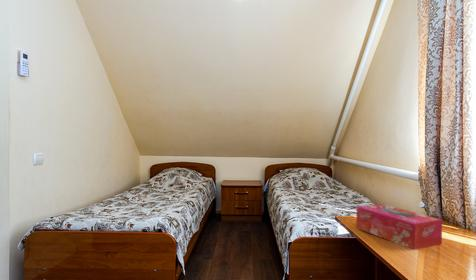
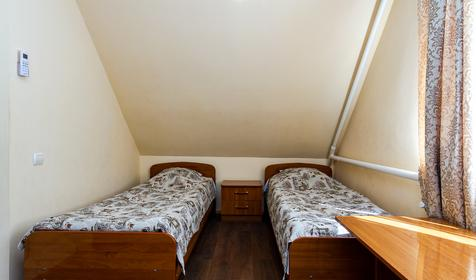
- tissue box (395, 224)
